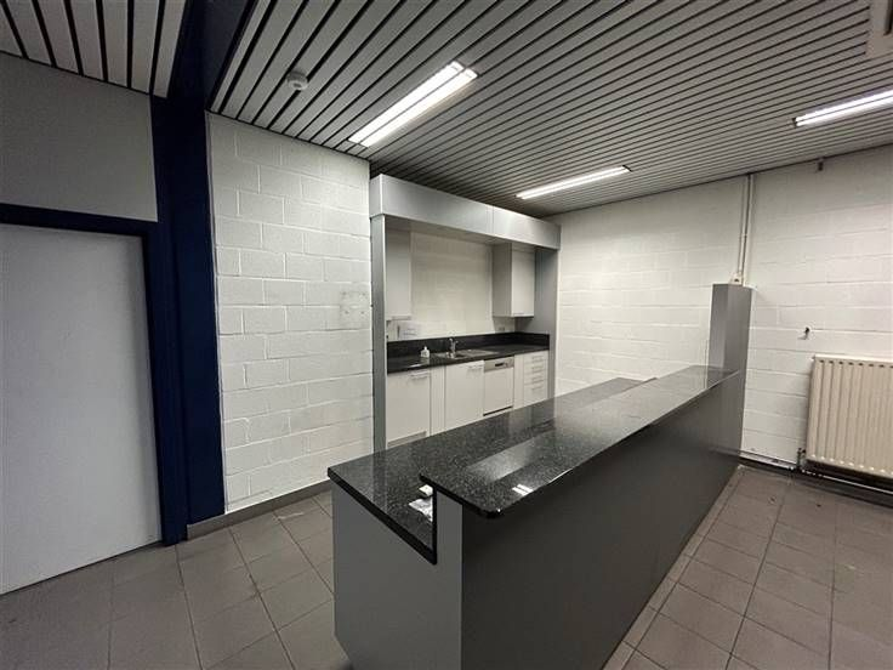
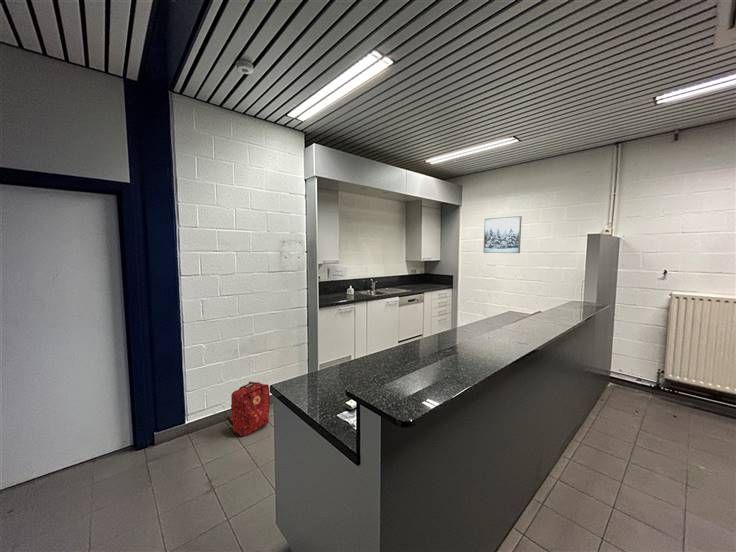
+ backpack (248, 403)
+ wall art (501, 235)
